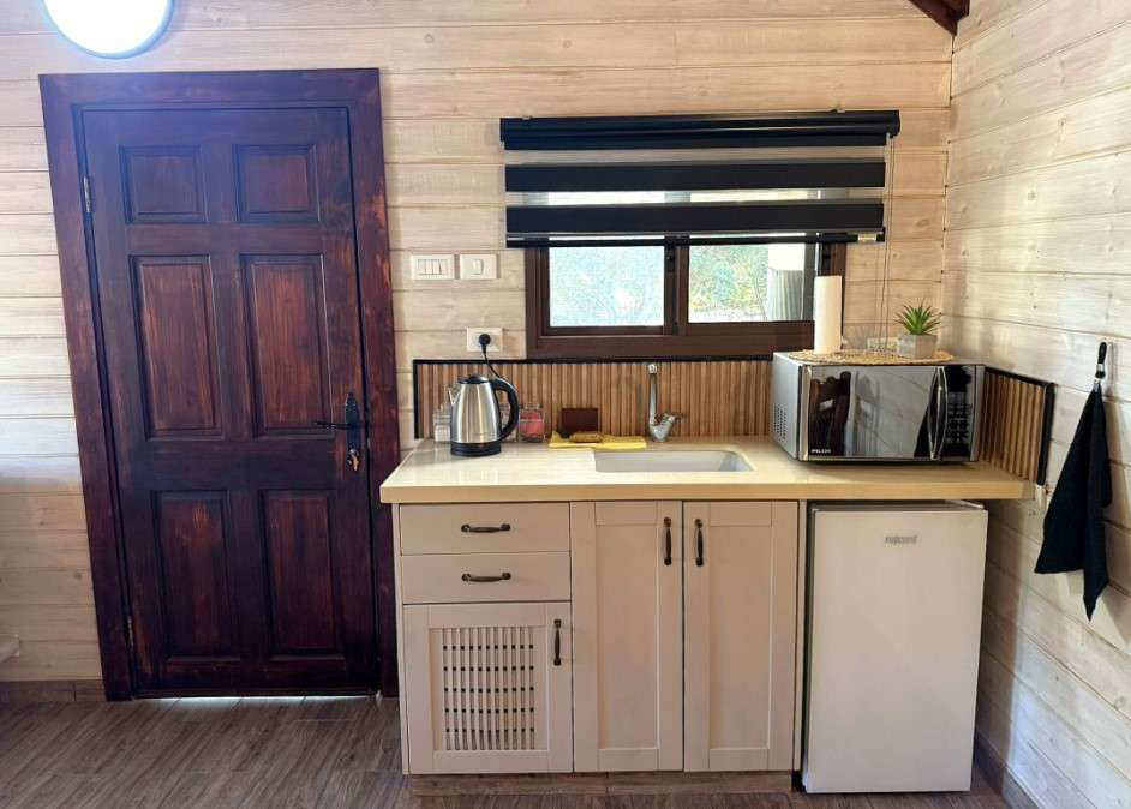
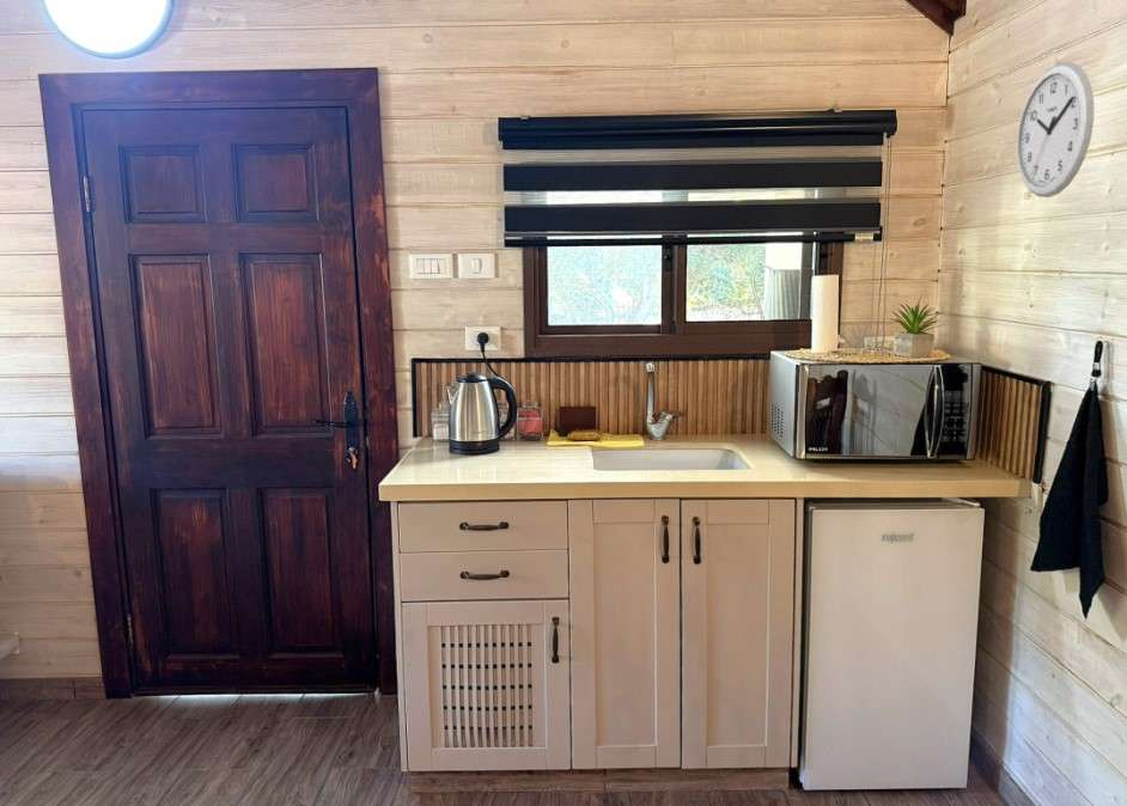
+ wall clock (1049, 130)
